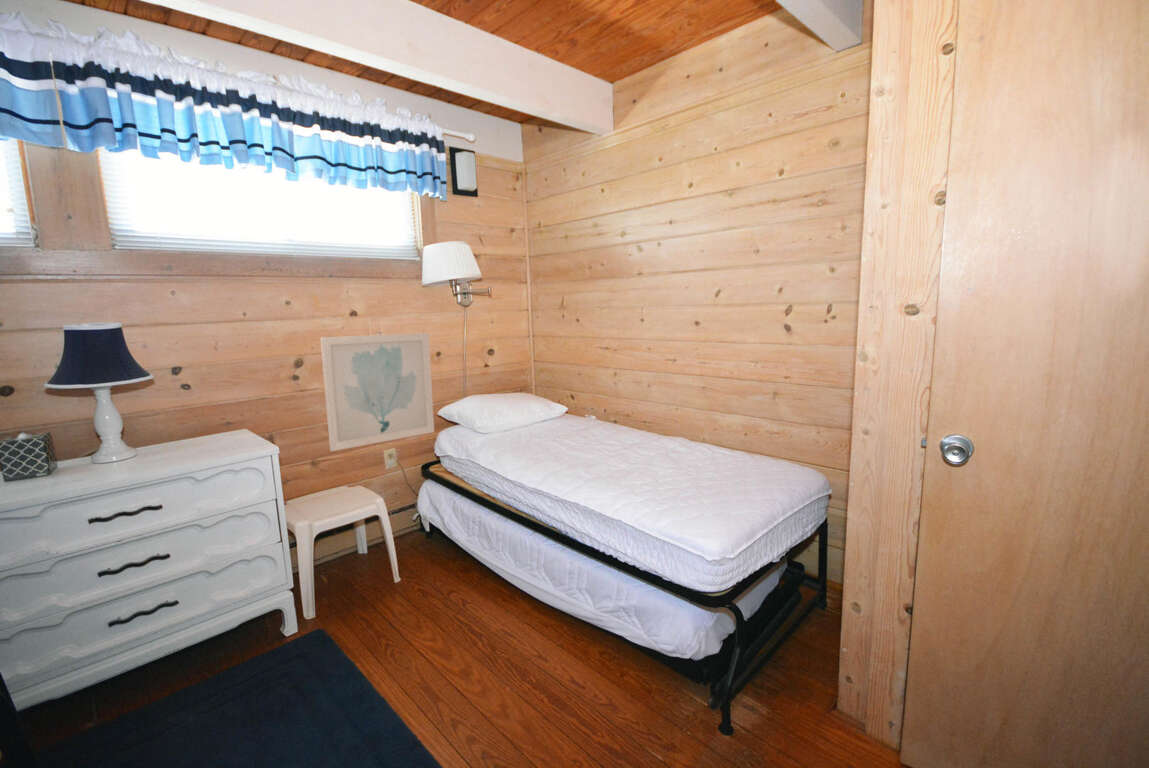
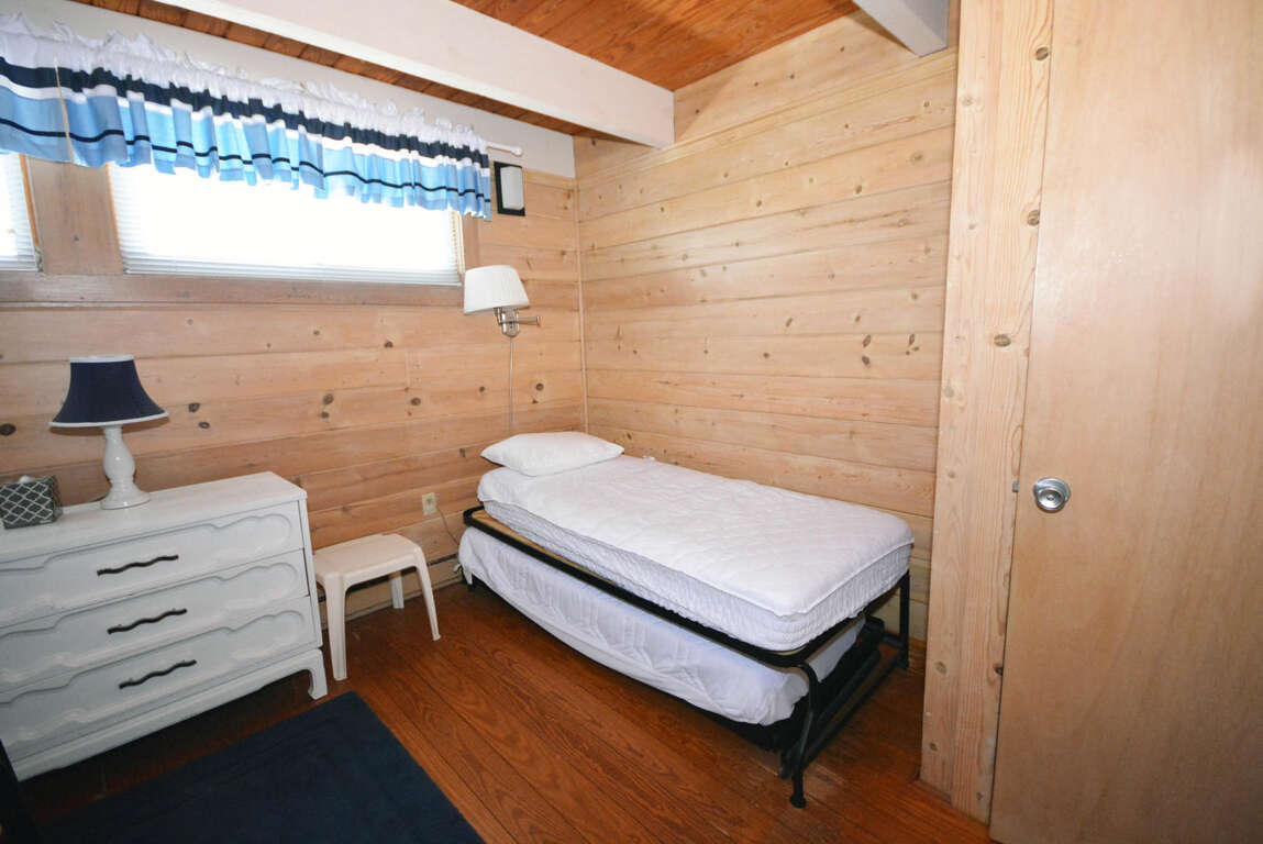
- wall art (382, 388)
